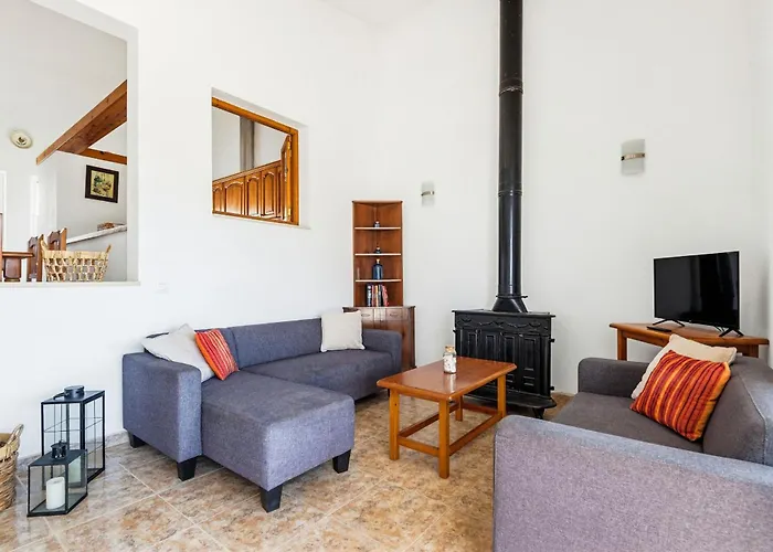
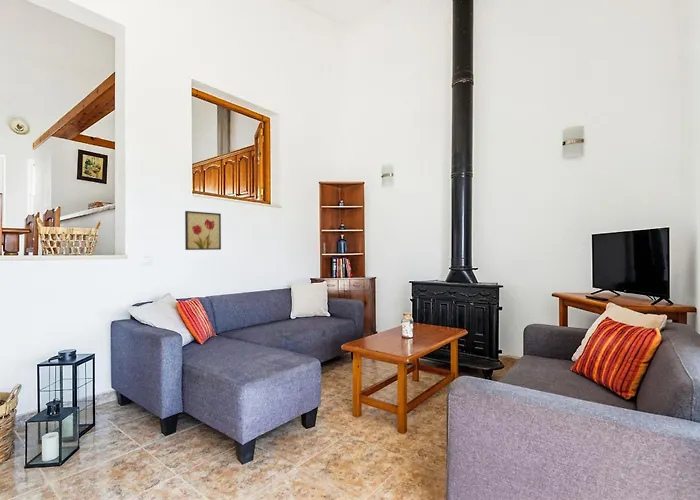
+ wall art (203, 231)
